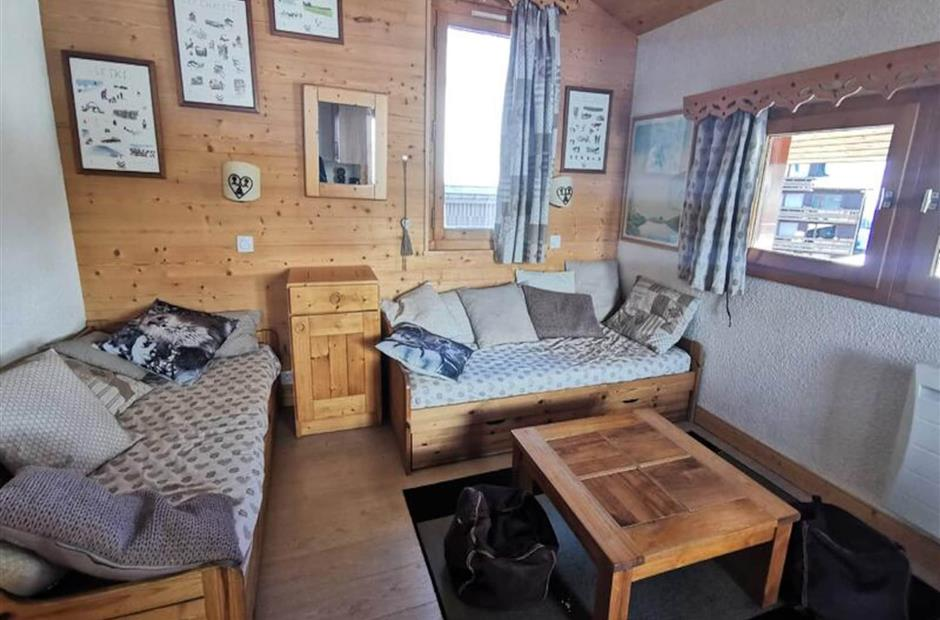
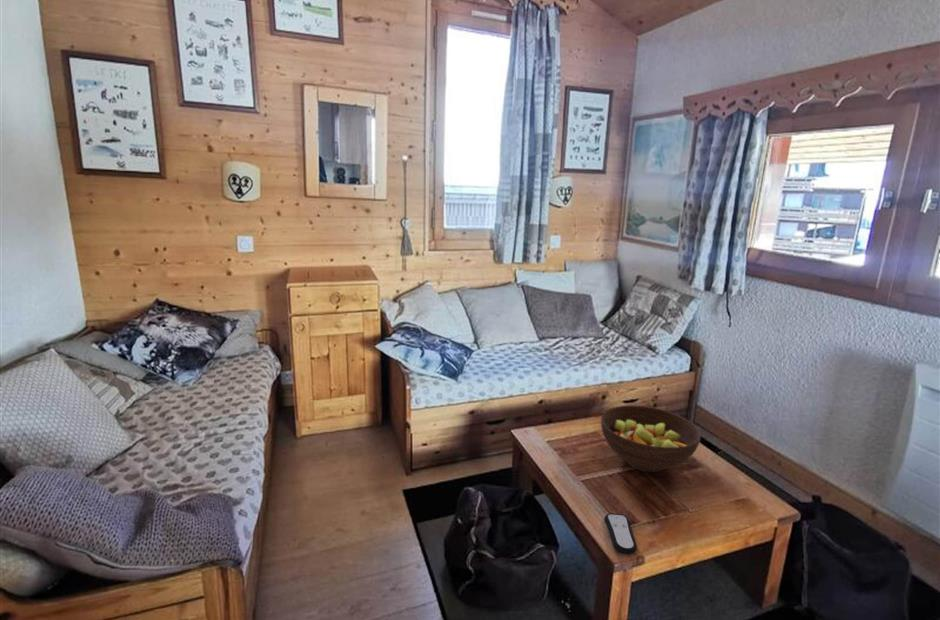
+ remote control (620, 532)
+ fruit bowl (646, 444)
